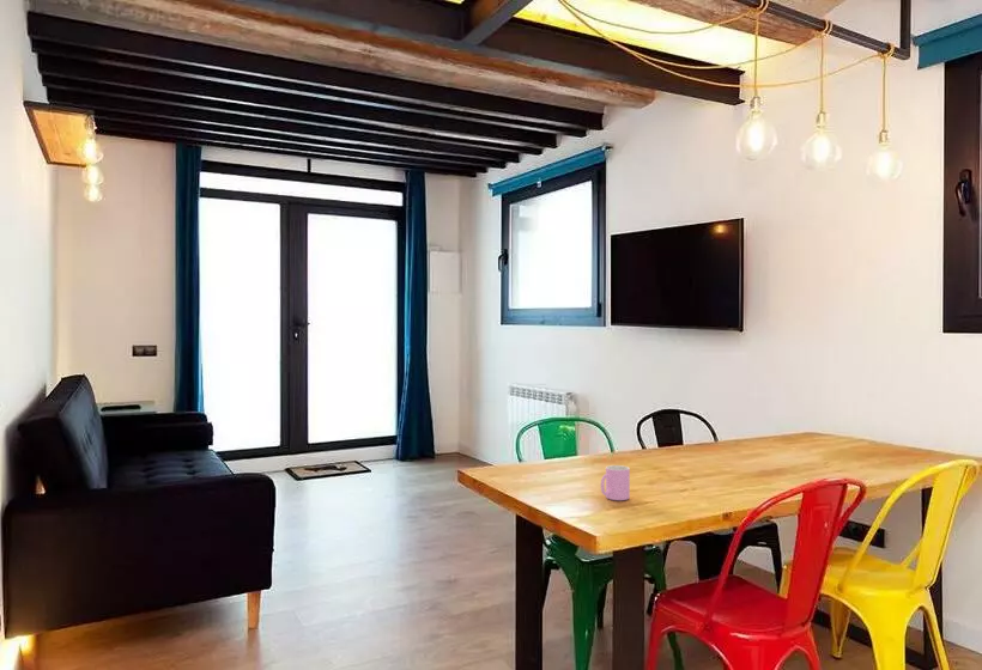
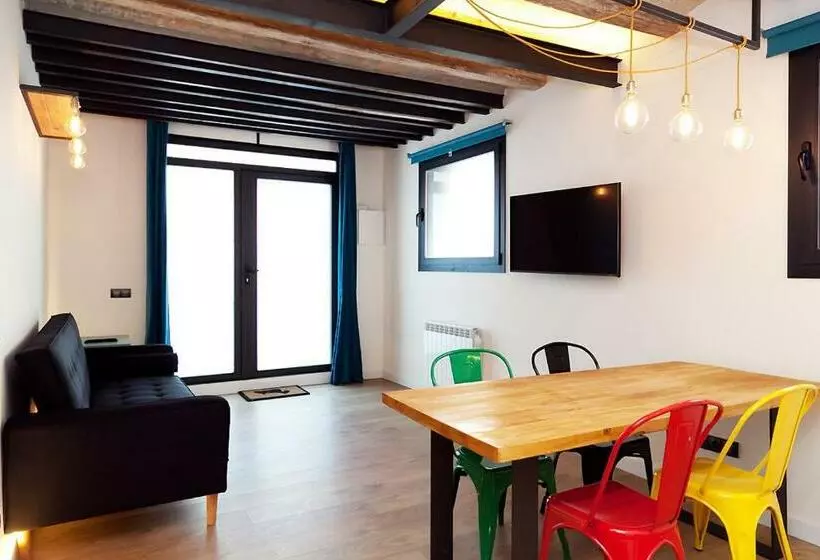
- cup (613, 483)
